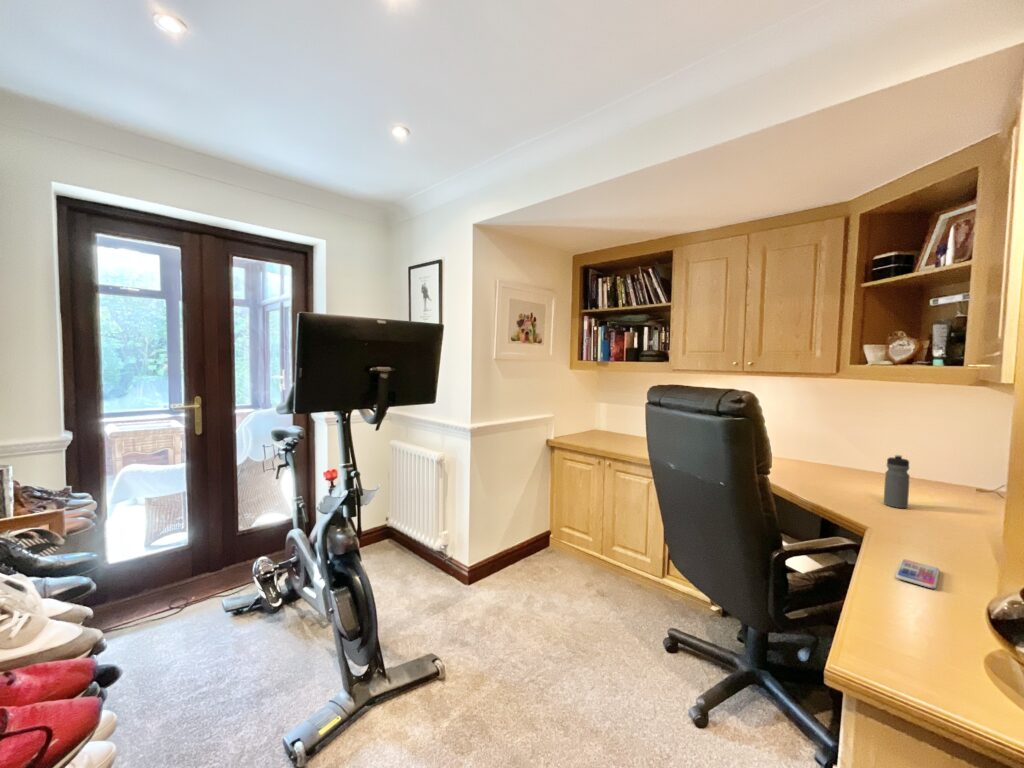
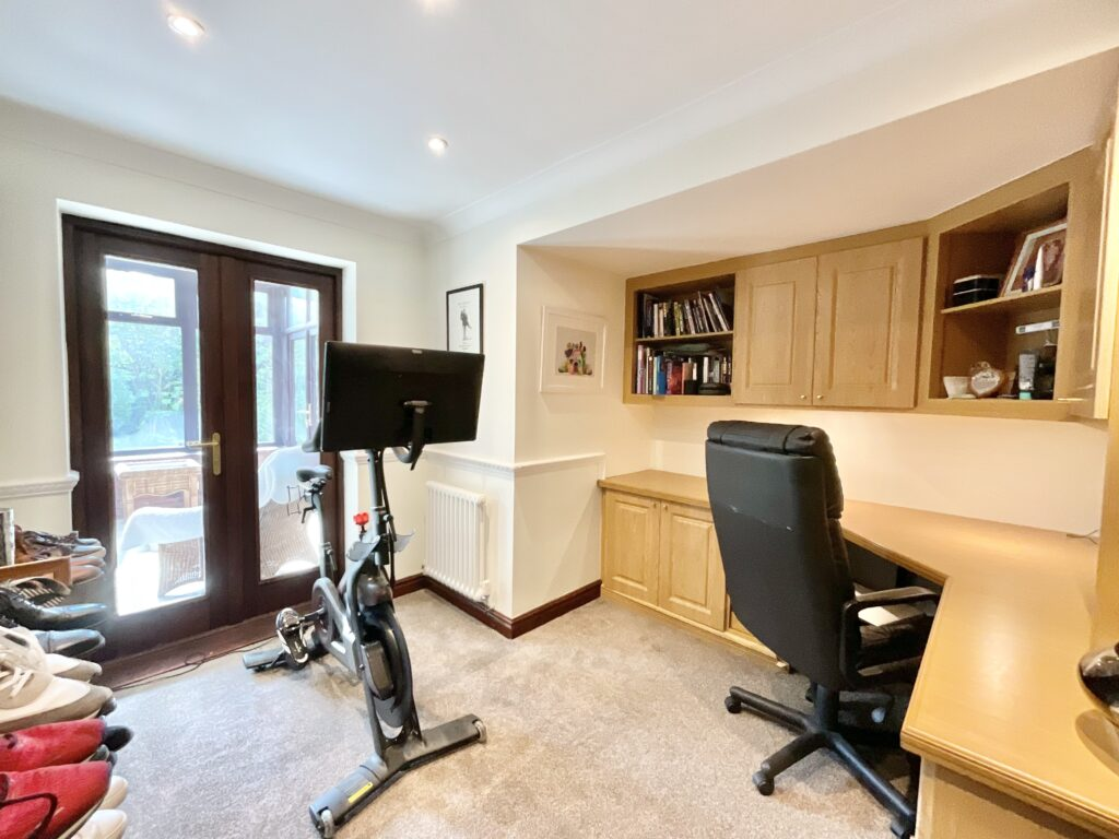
- smartphone (917, 572)
- water bottle (897, 480)
